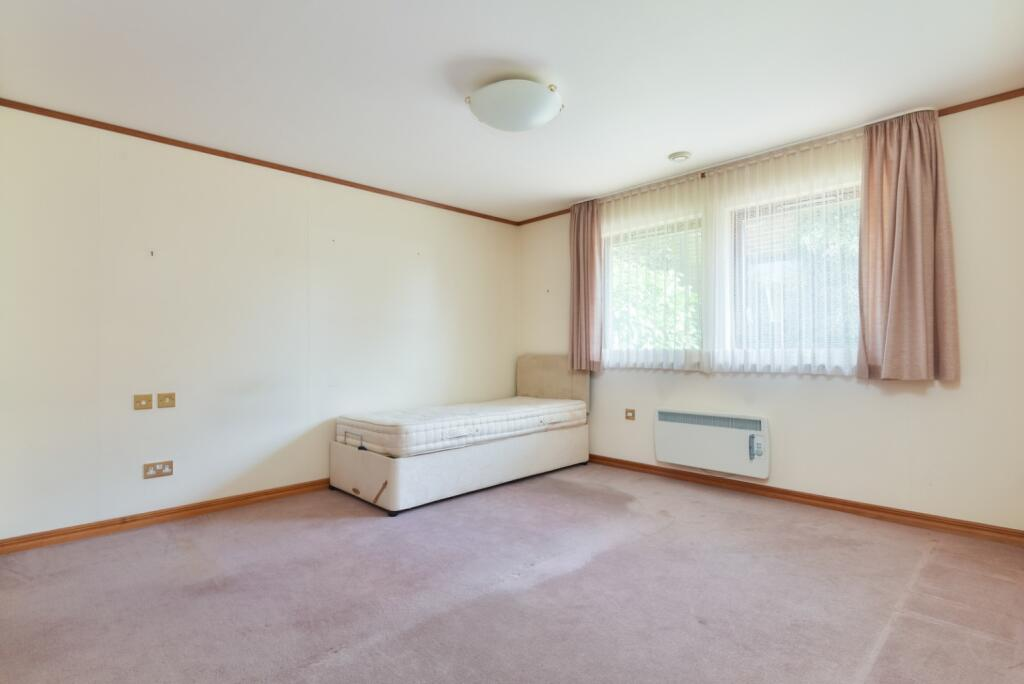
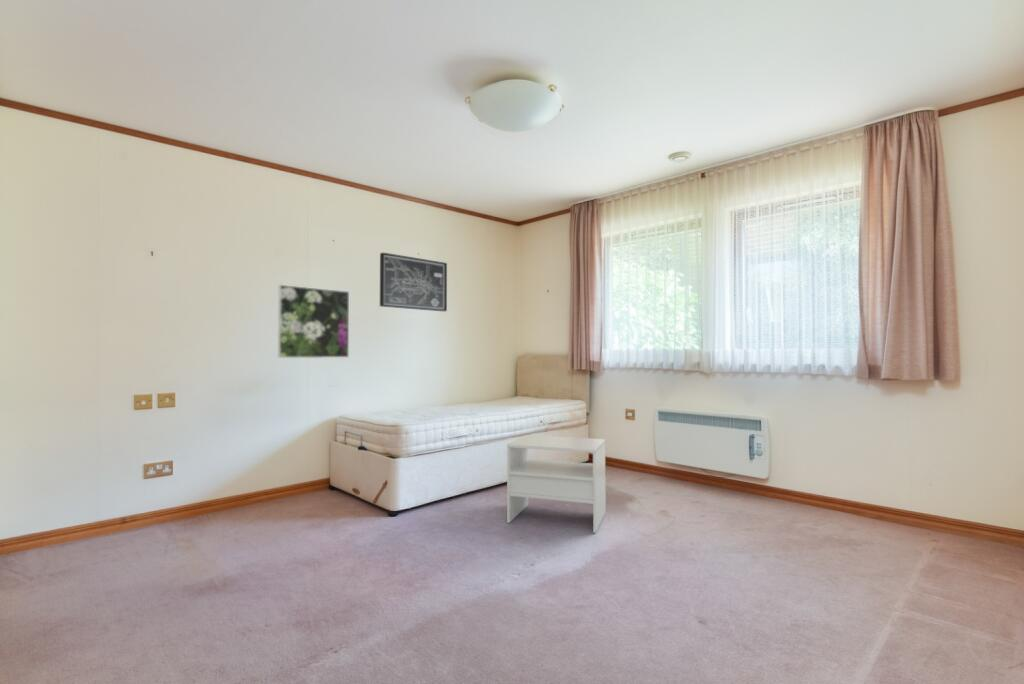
+ nightstand (558, 478)
+ wall art (414, 283)
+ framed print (315, 322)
